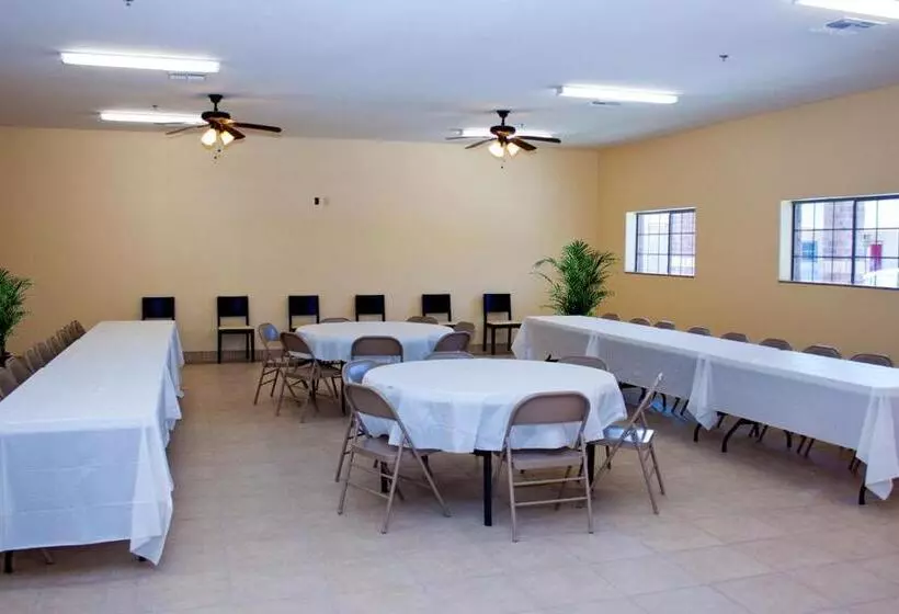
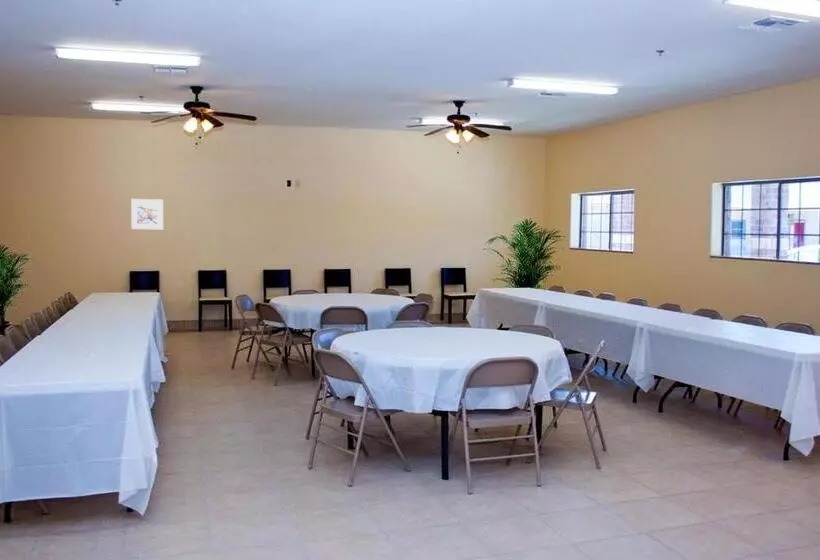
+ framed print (147, 214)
